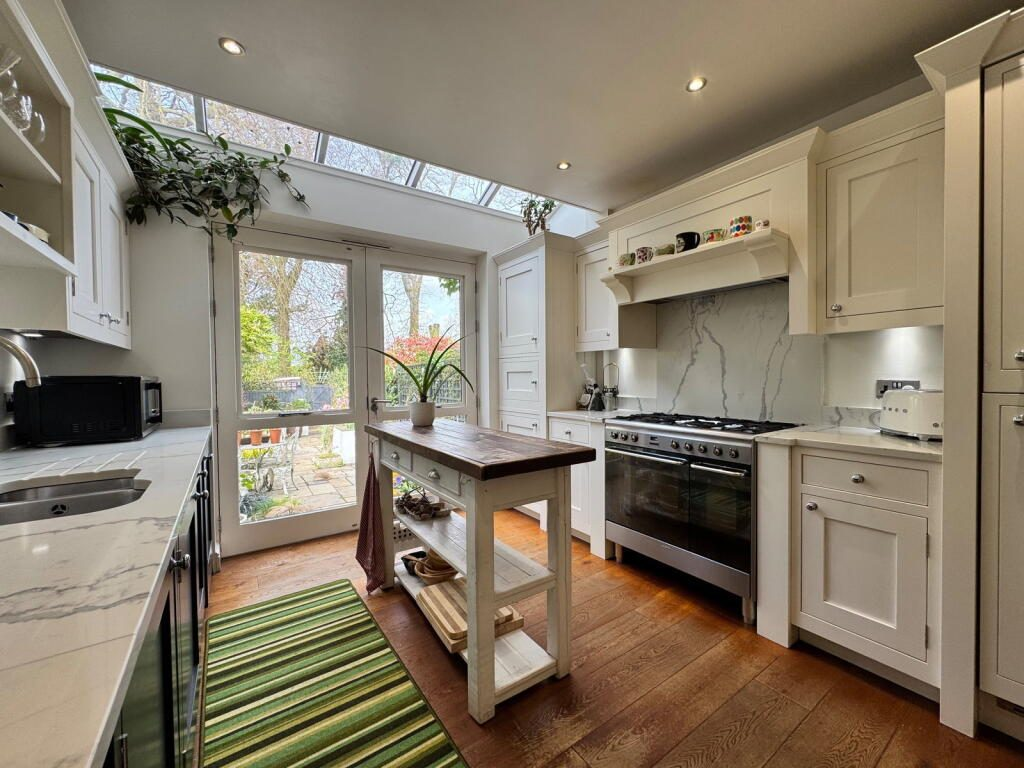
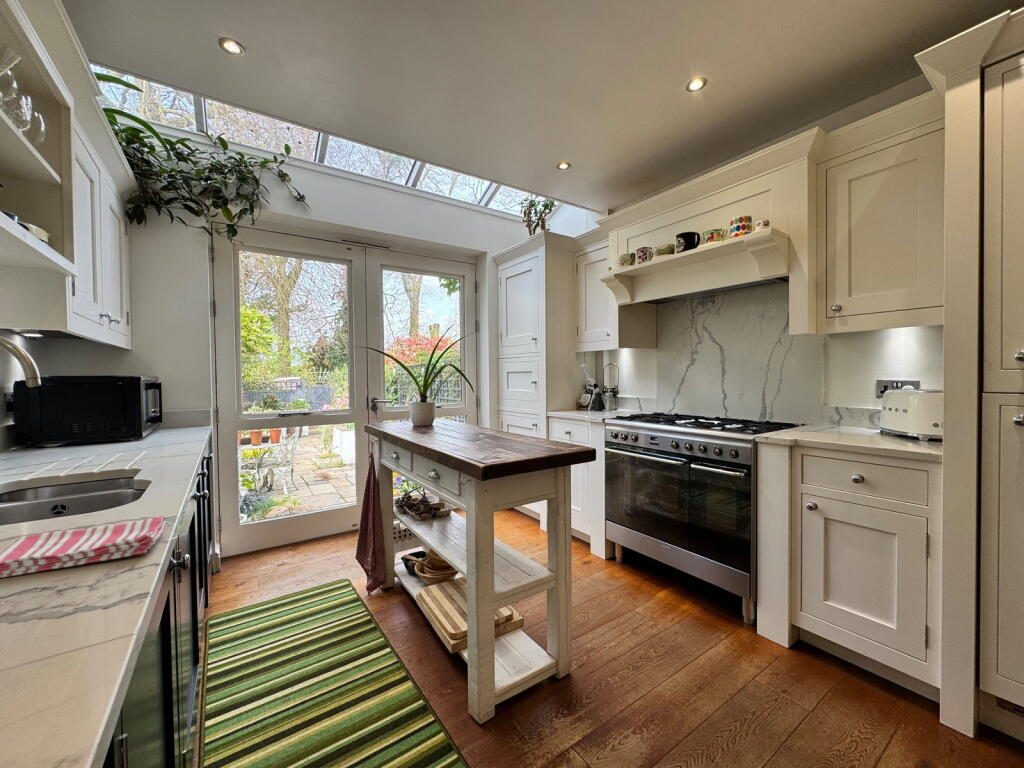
+ dish towel (82, 541)
